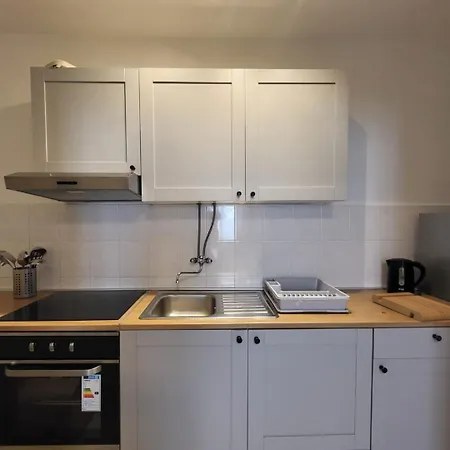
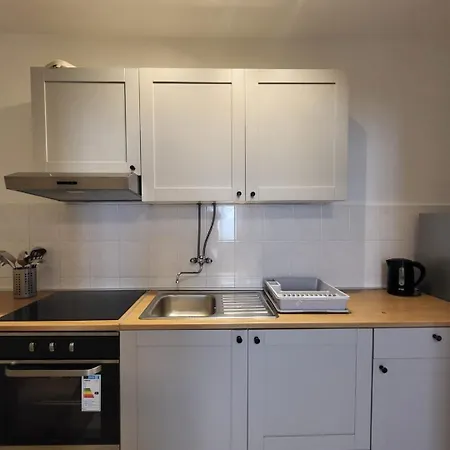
- cutting board (413, 305)
